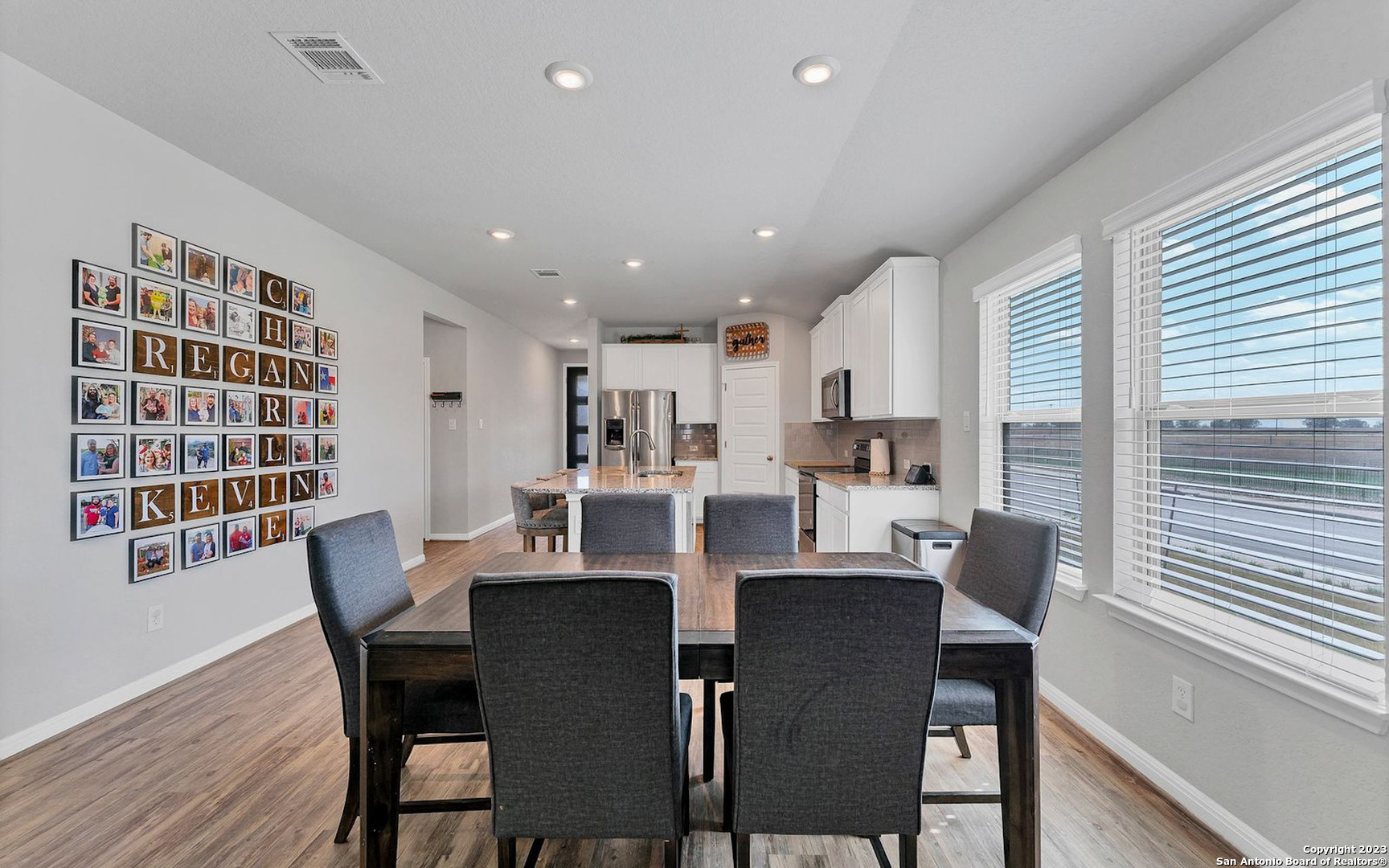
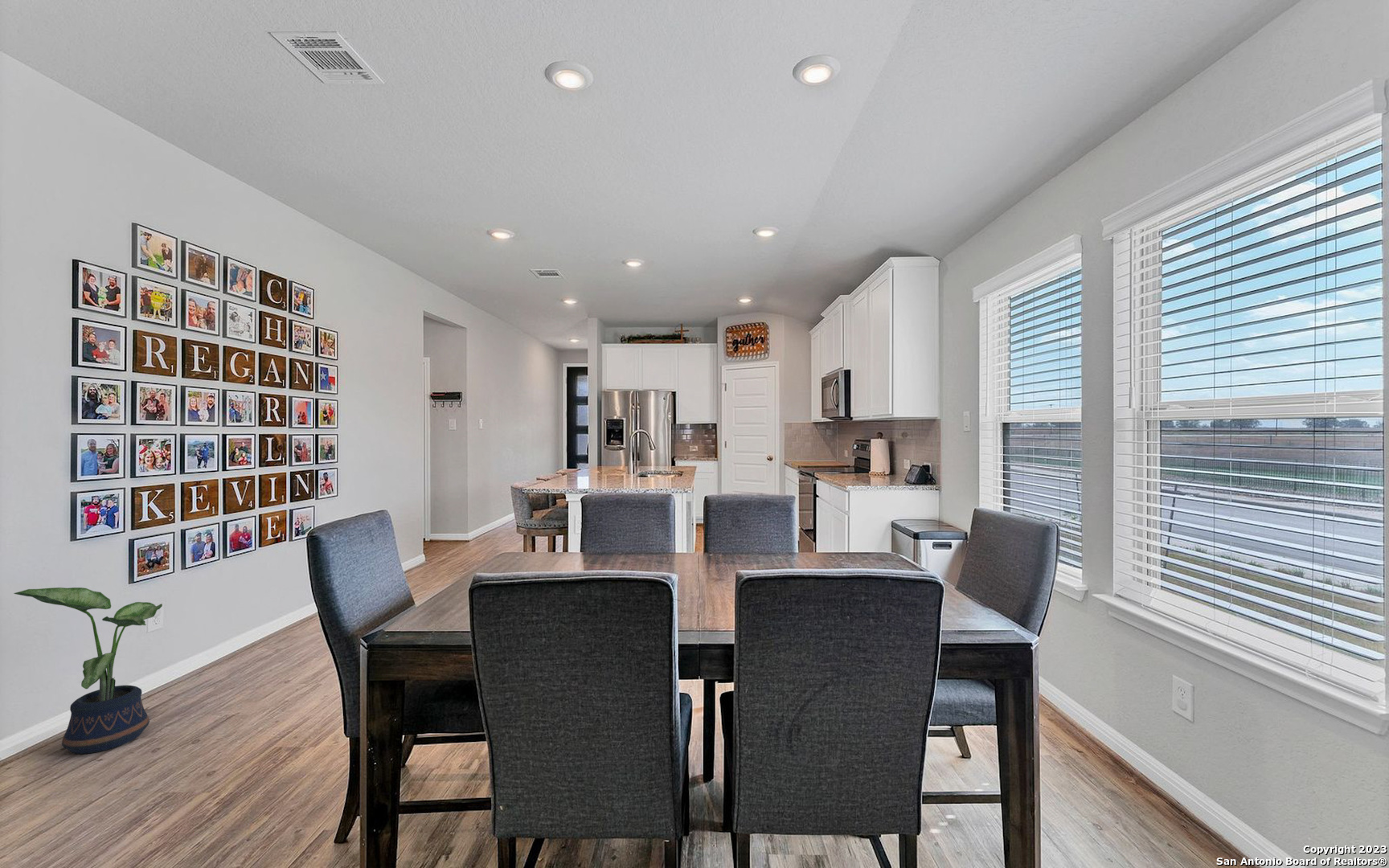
+ potted plant (114, 657)
